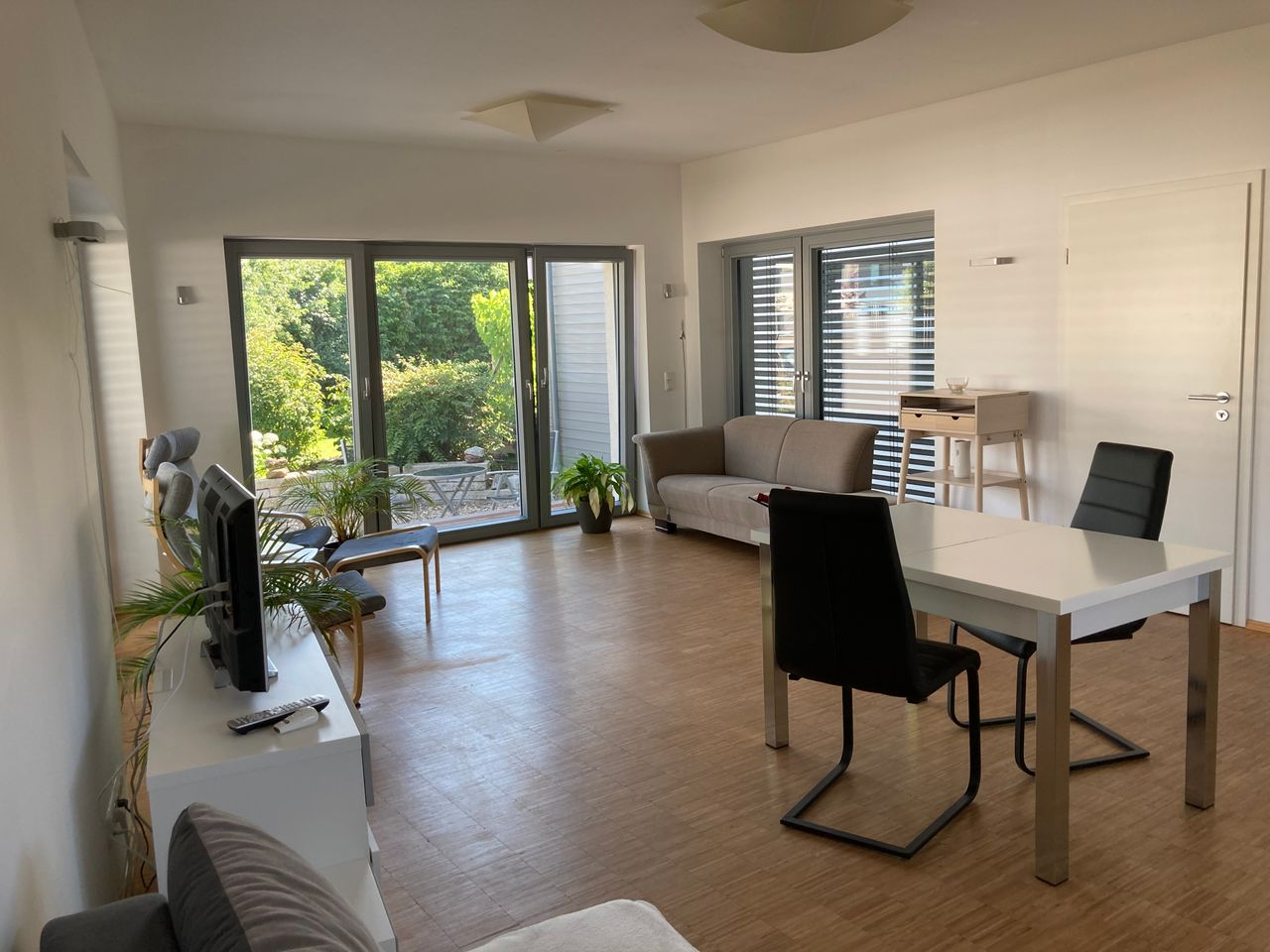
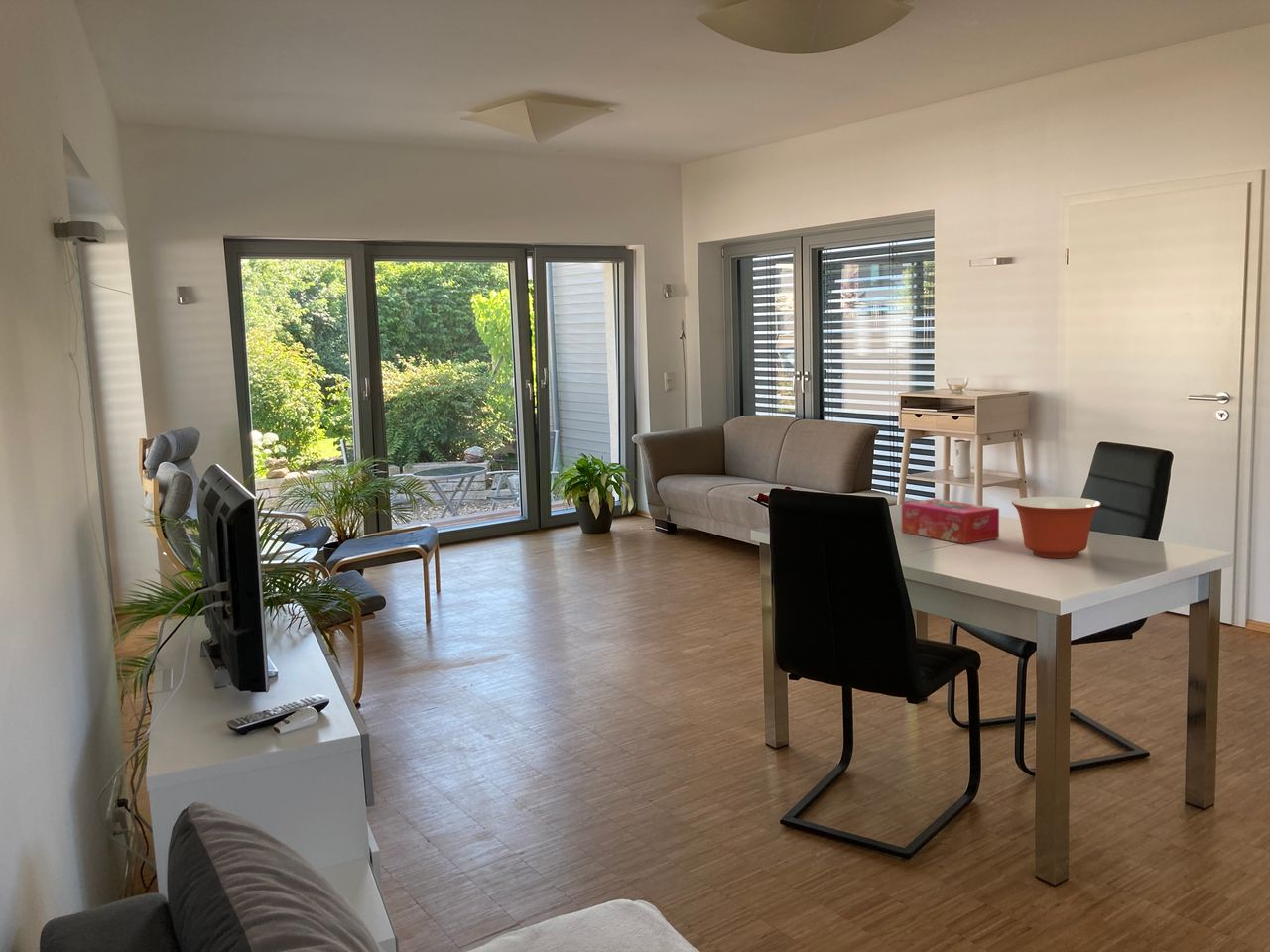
+ tissue box (949, 520)
+ mixing bowl (1055, 528)
